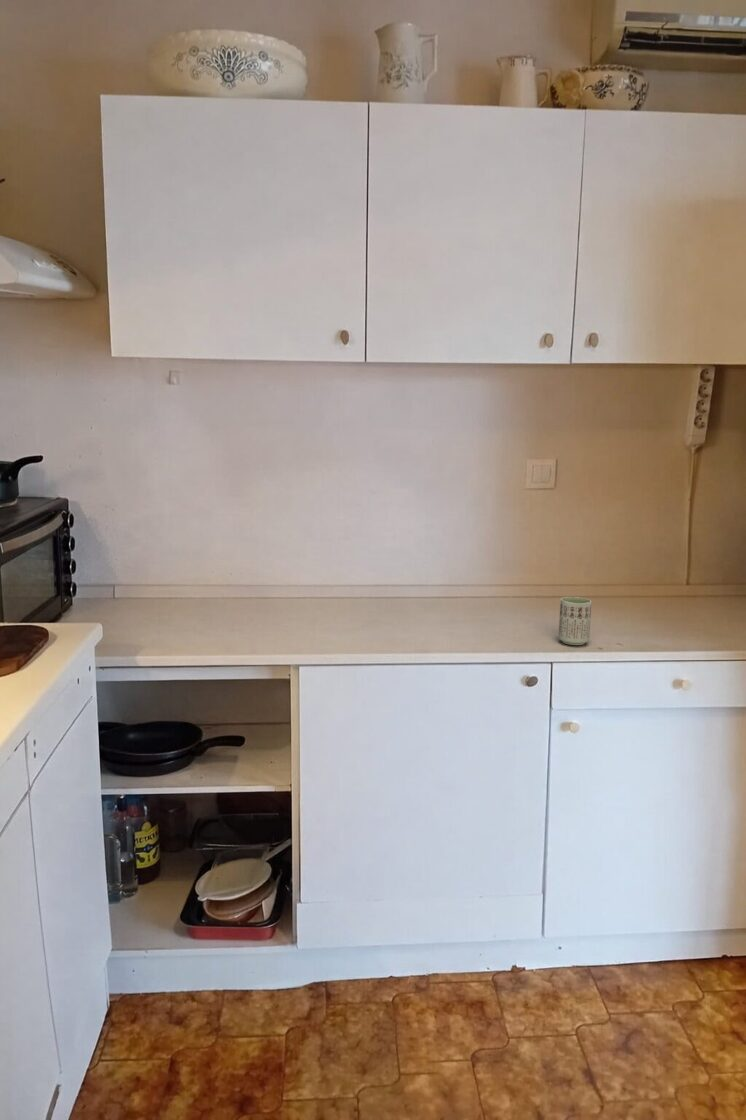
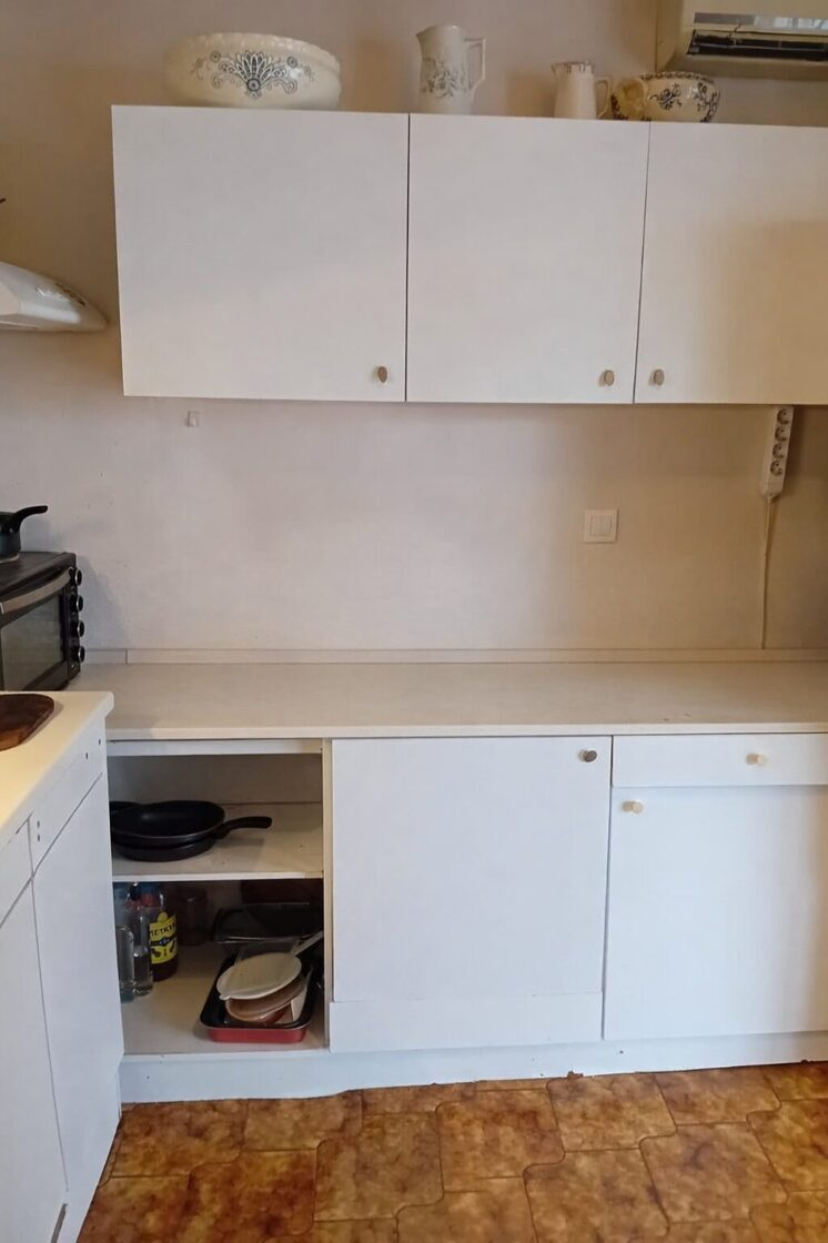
- cup (574, 621)
